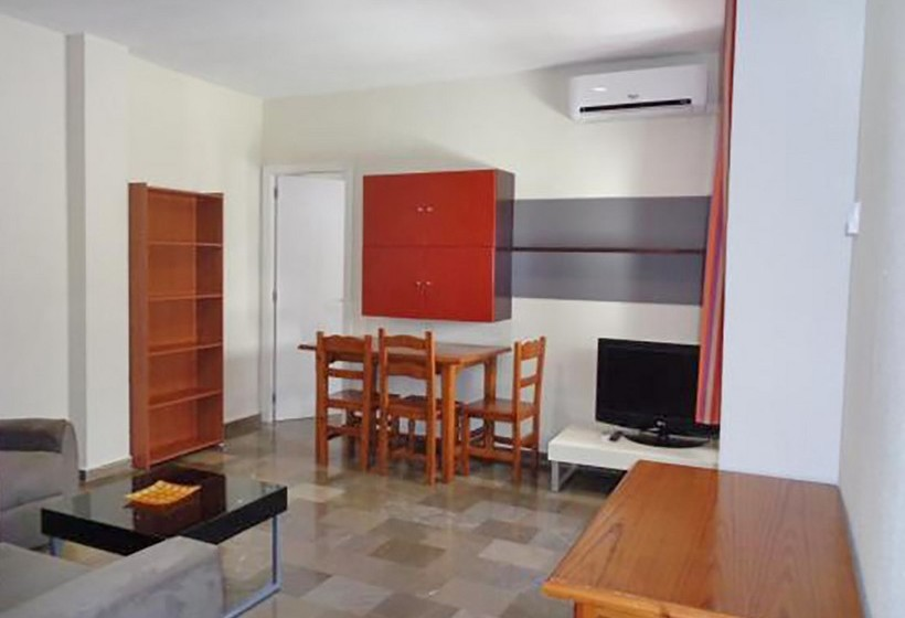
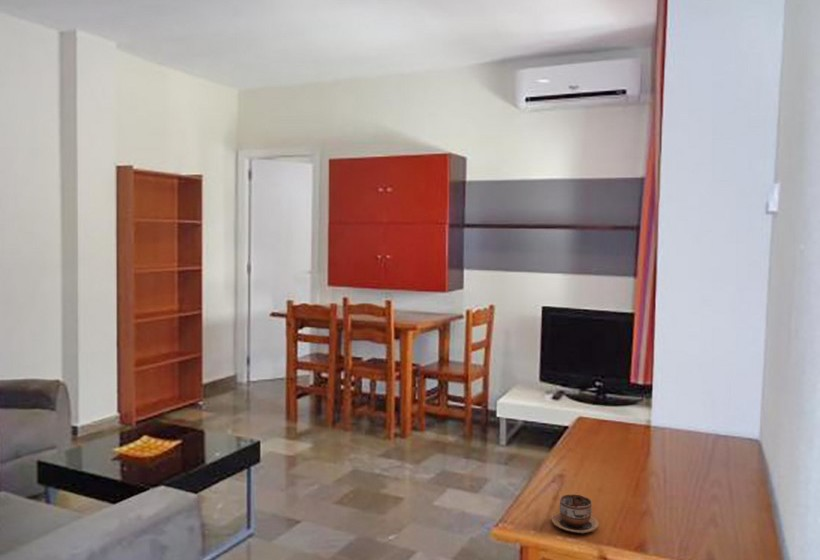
+ cup (575, 512)
